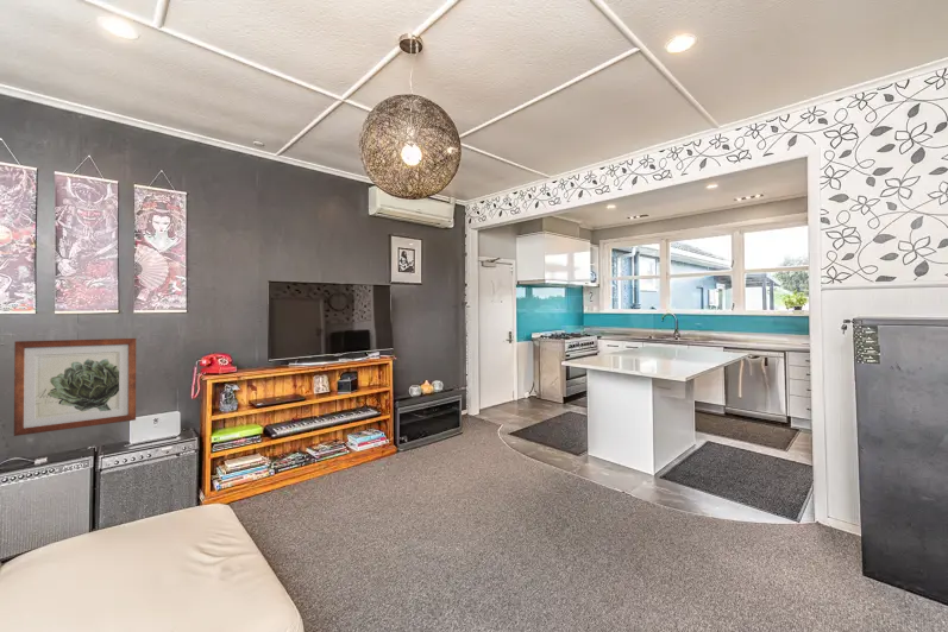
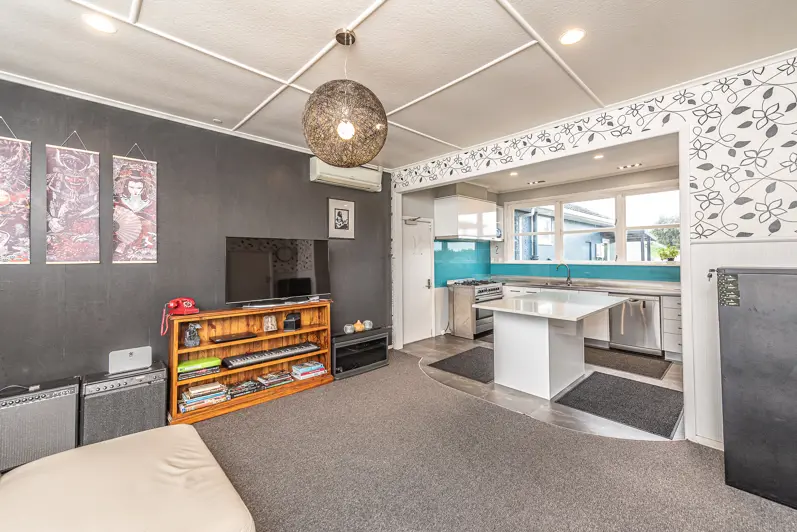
- wall art (80, 383)
